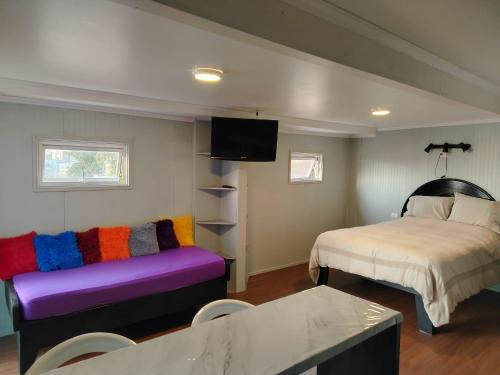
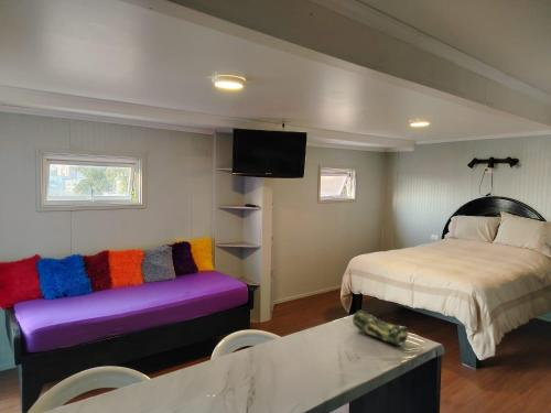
+ pencil case (379, 327)
